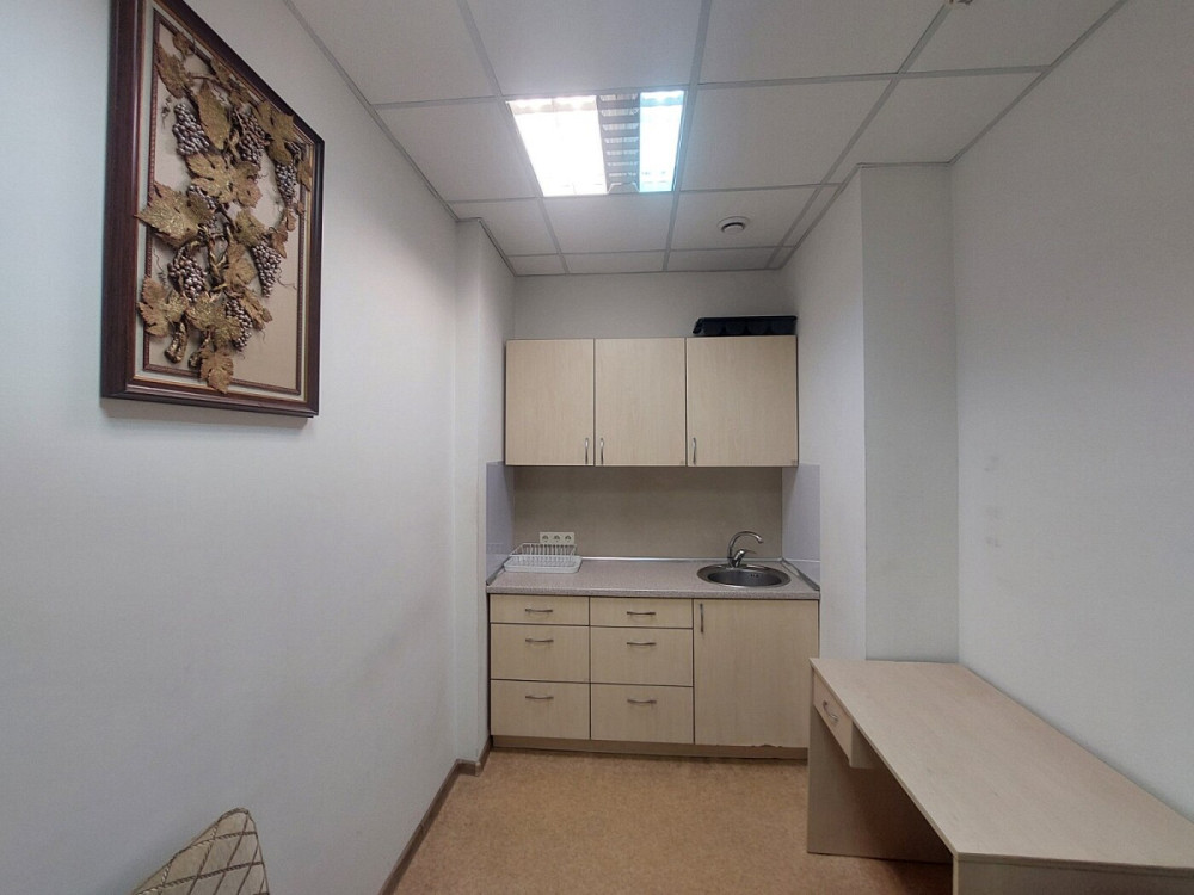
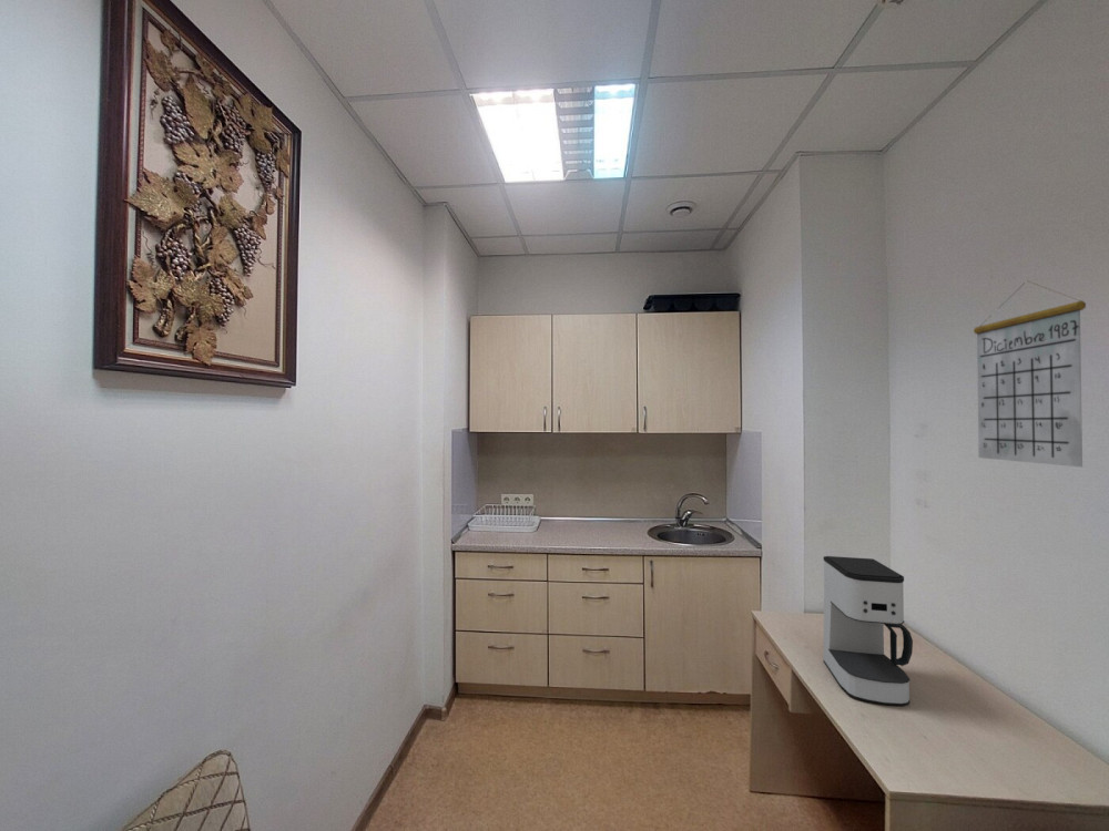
+ coffee maker (871, 625)
+ calendar (1024, 370)
